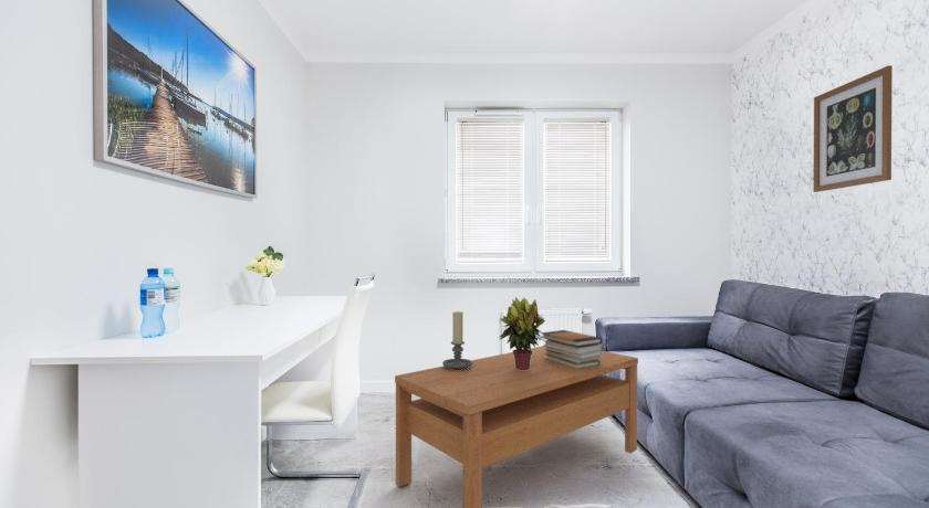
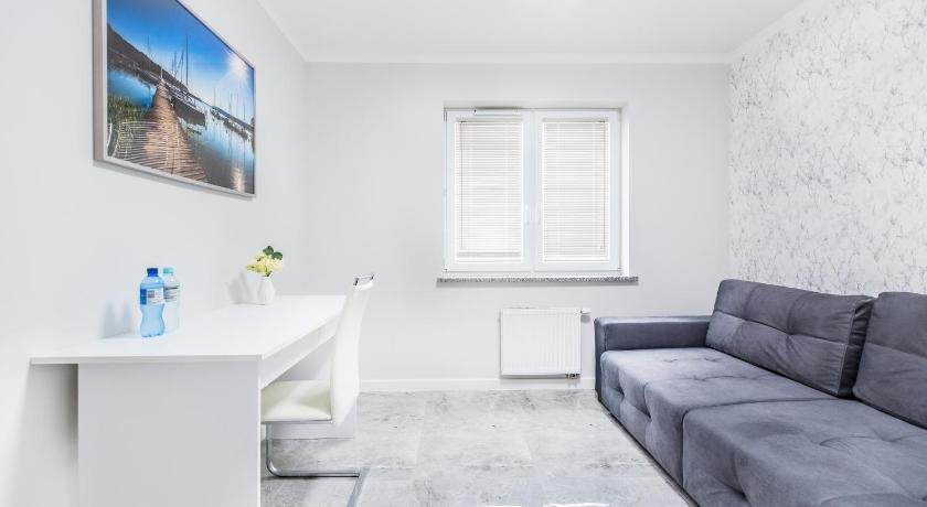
- coffee table (525, 415)
- candle holder (459, 339)
- potted plant (521, 332)
- wall art (848, 135)
- book stack (571, 348)
